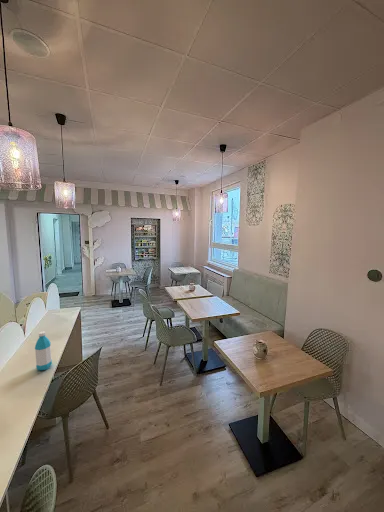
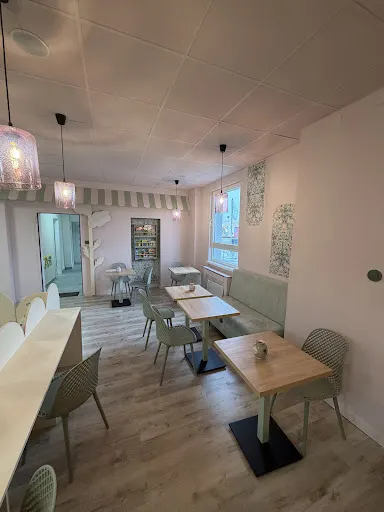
- water bottle (43, 350)
